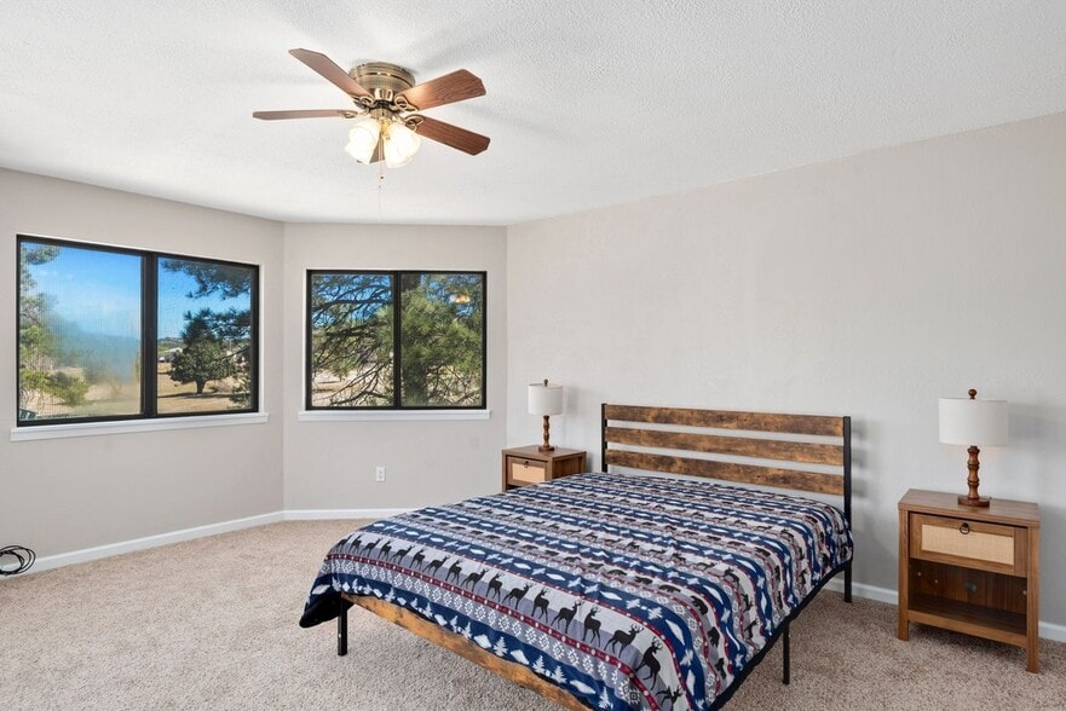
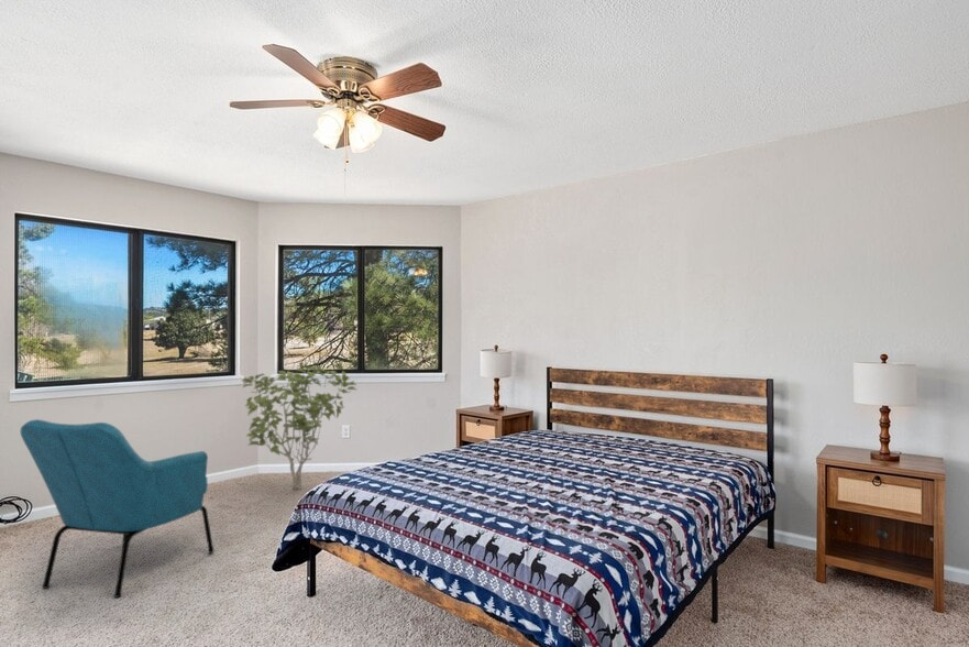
+ shrub (298, 426)
+ armchair (121, 491)
